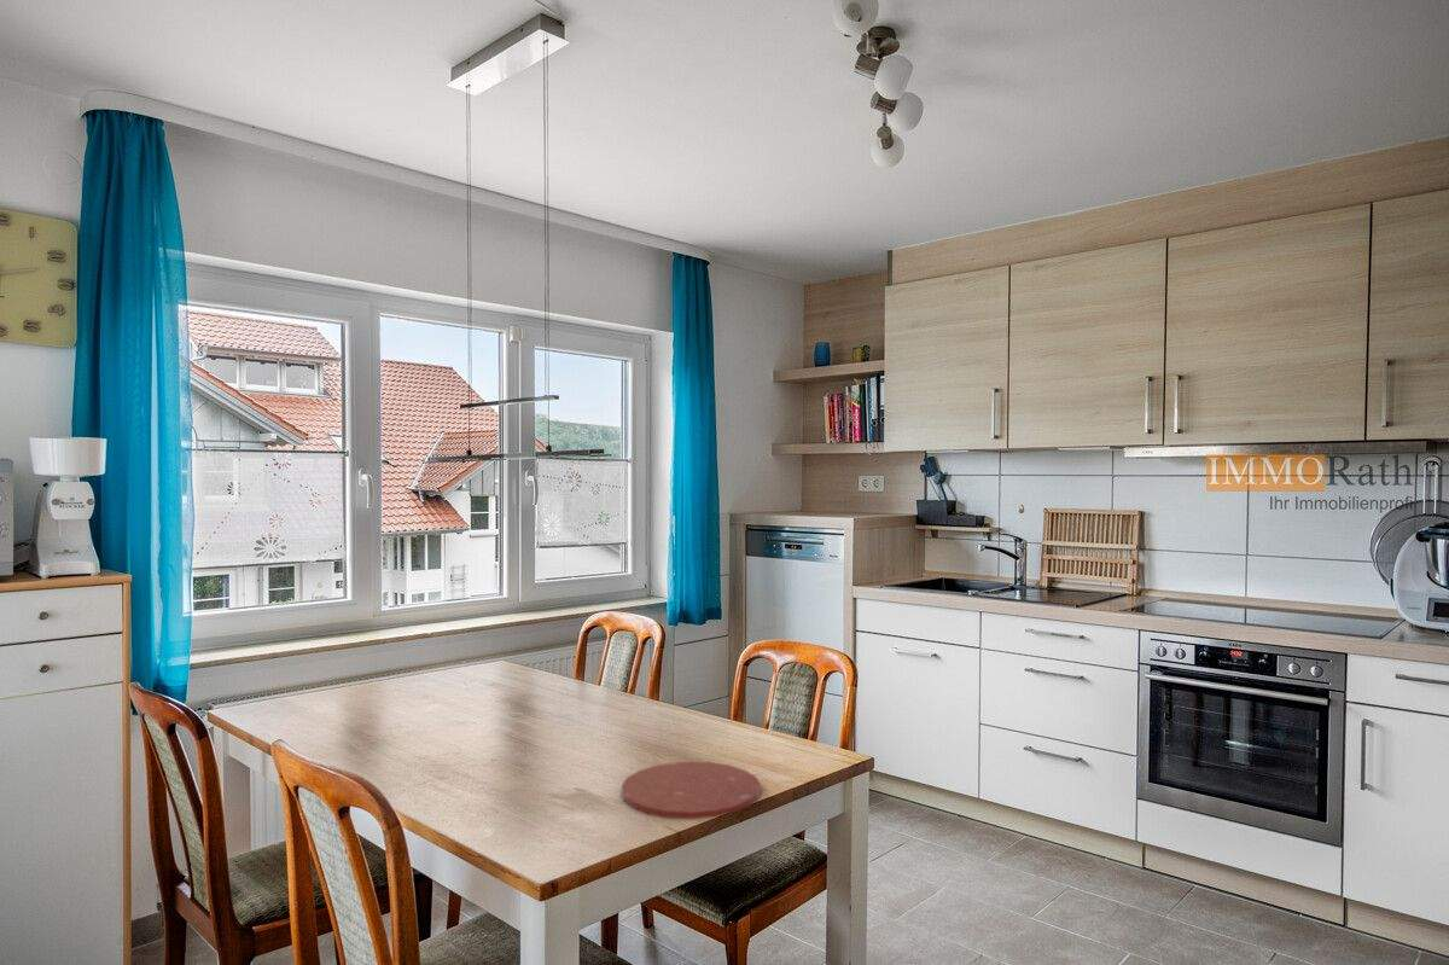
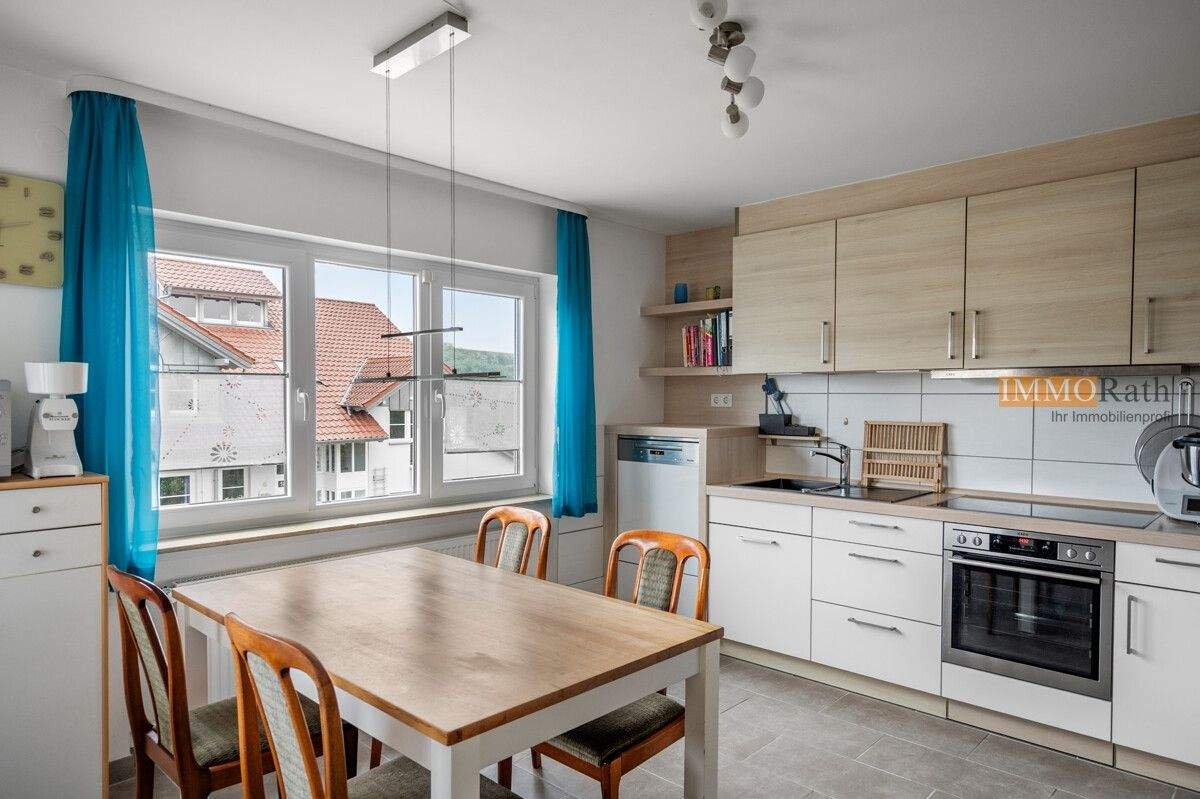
- plate (691, 787)
